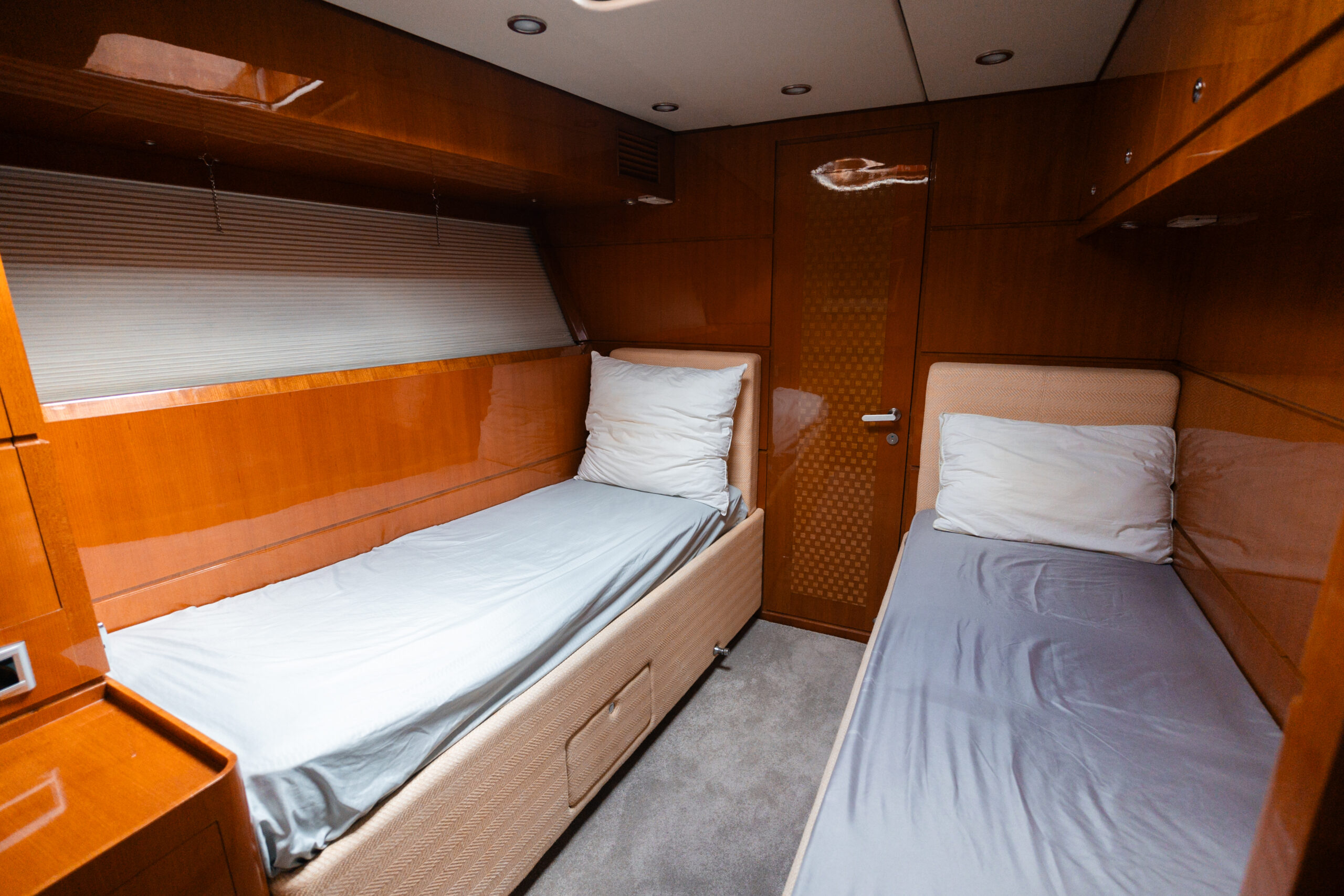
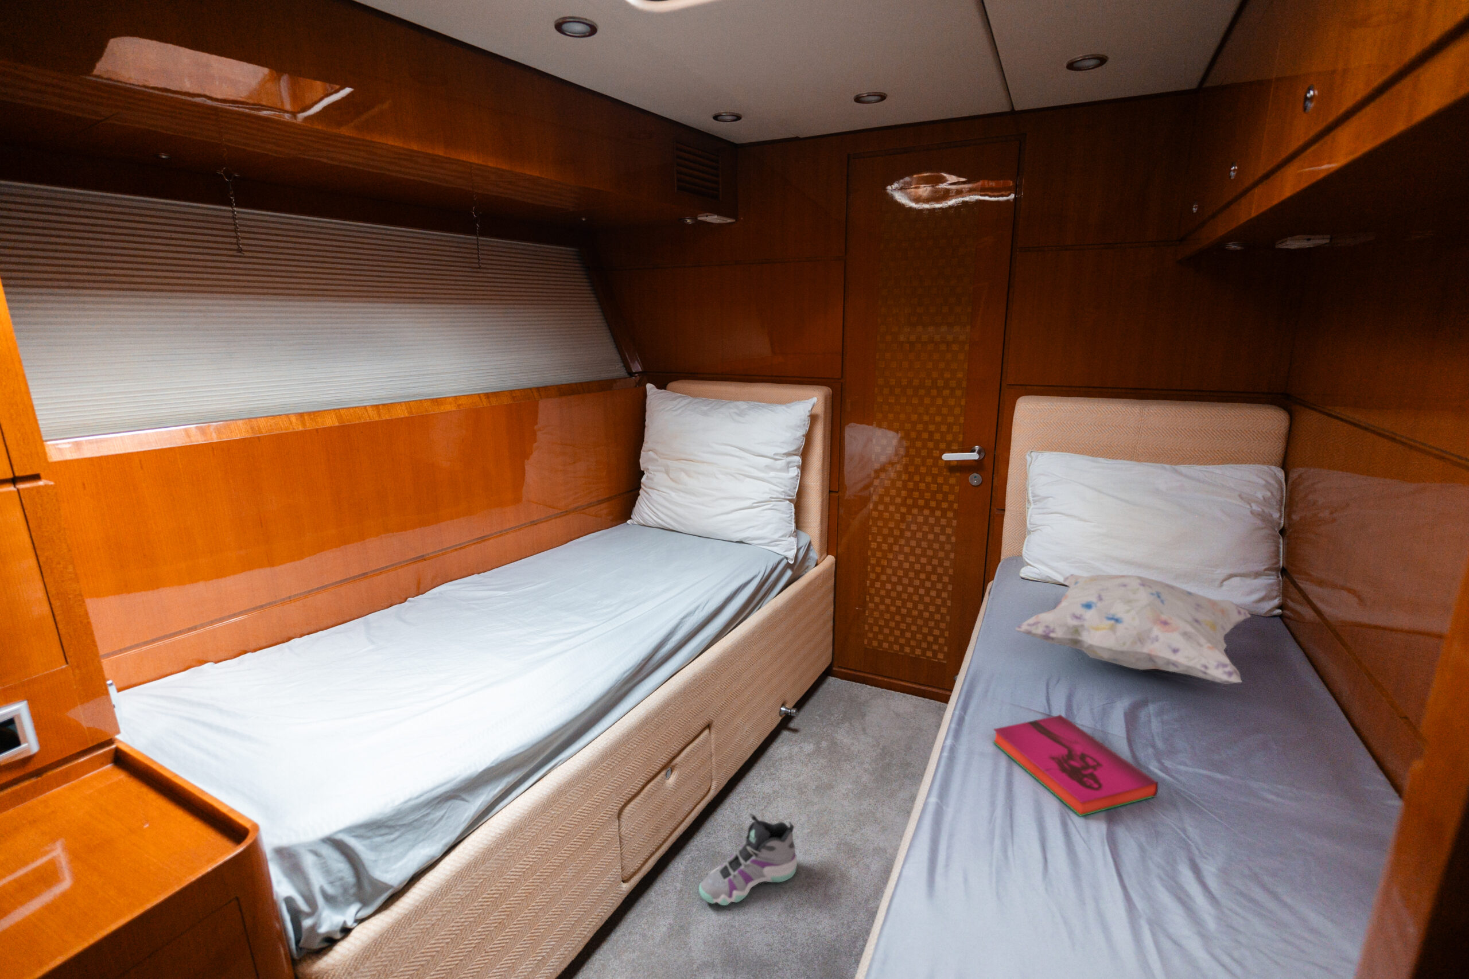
+ sneaker (748, 850)
+ decorative pillow (1137, 620)
+ hardback book (1070, 760)
